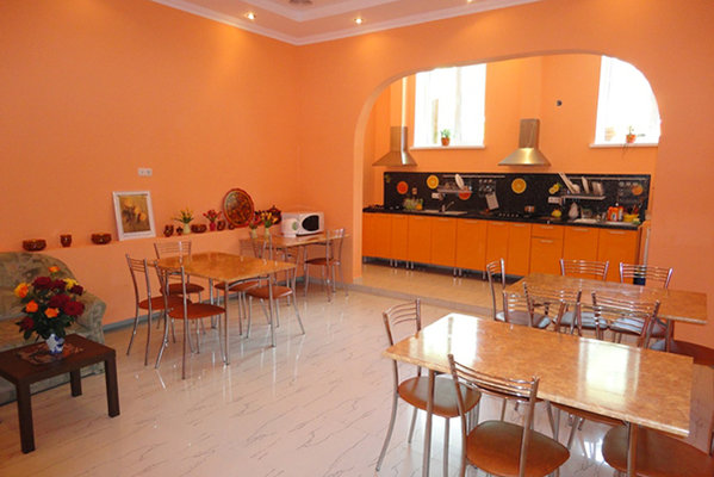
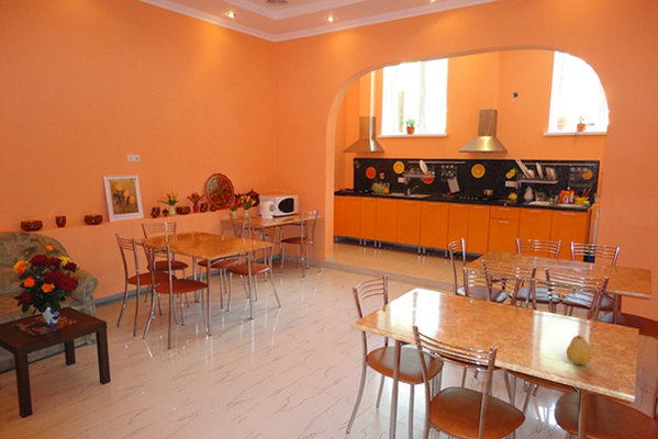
+ fruit (578, 348)
